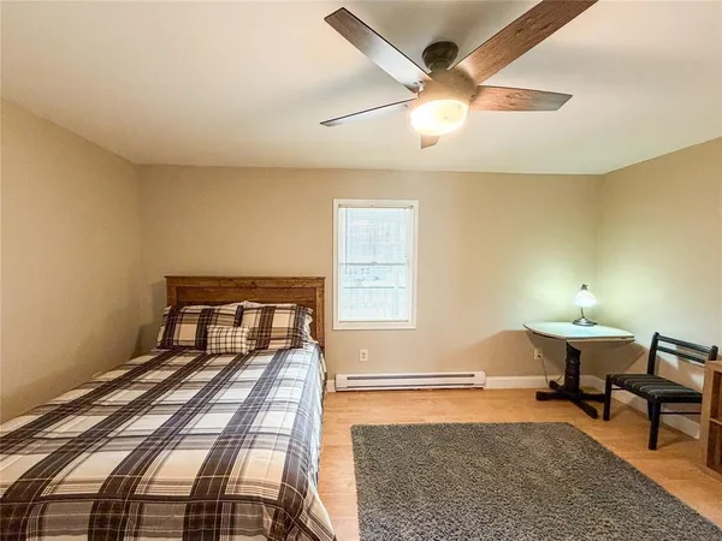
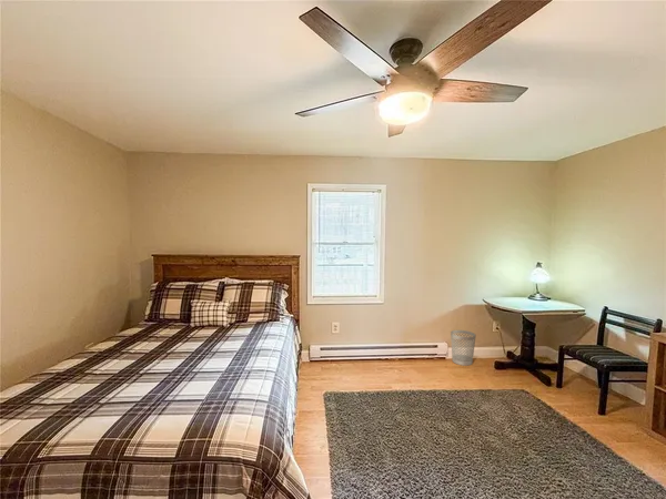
+ wastebasket (462, 347)
